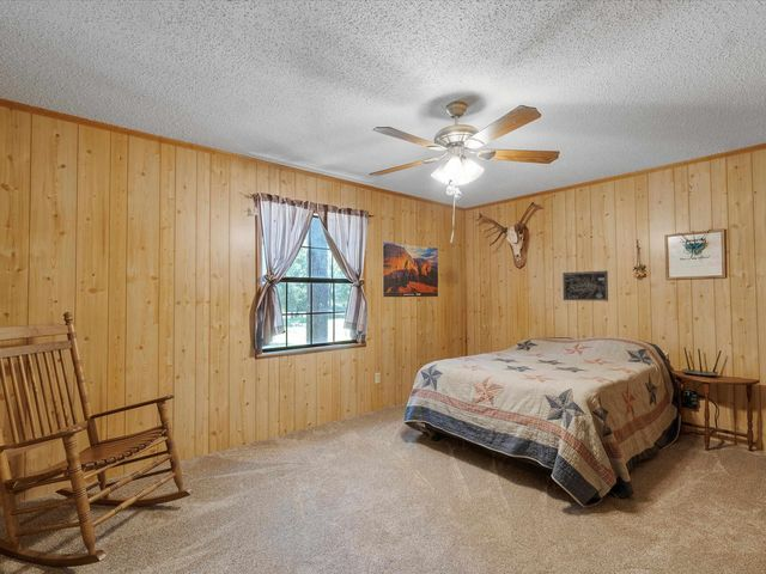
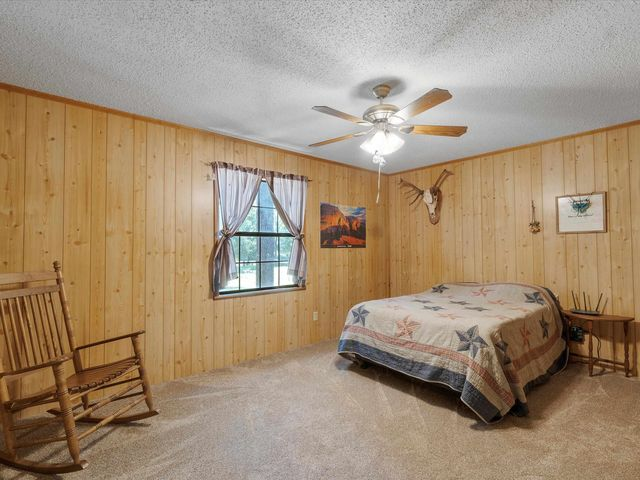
- wall art (584, 286)
